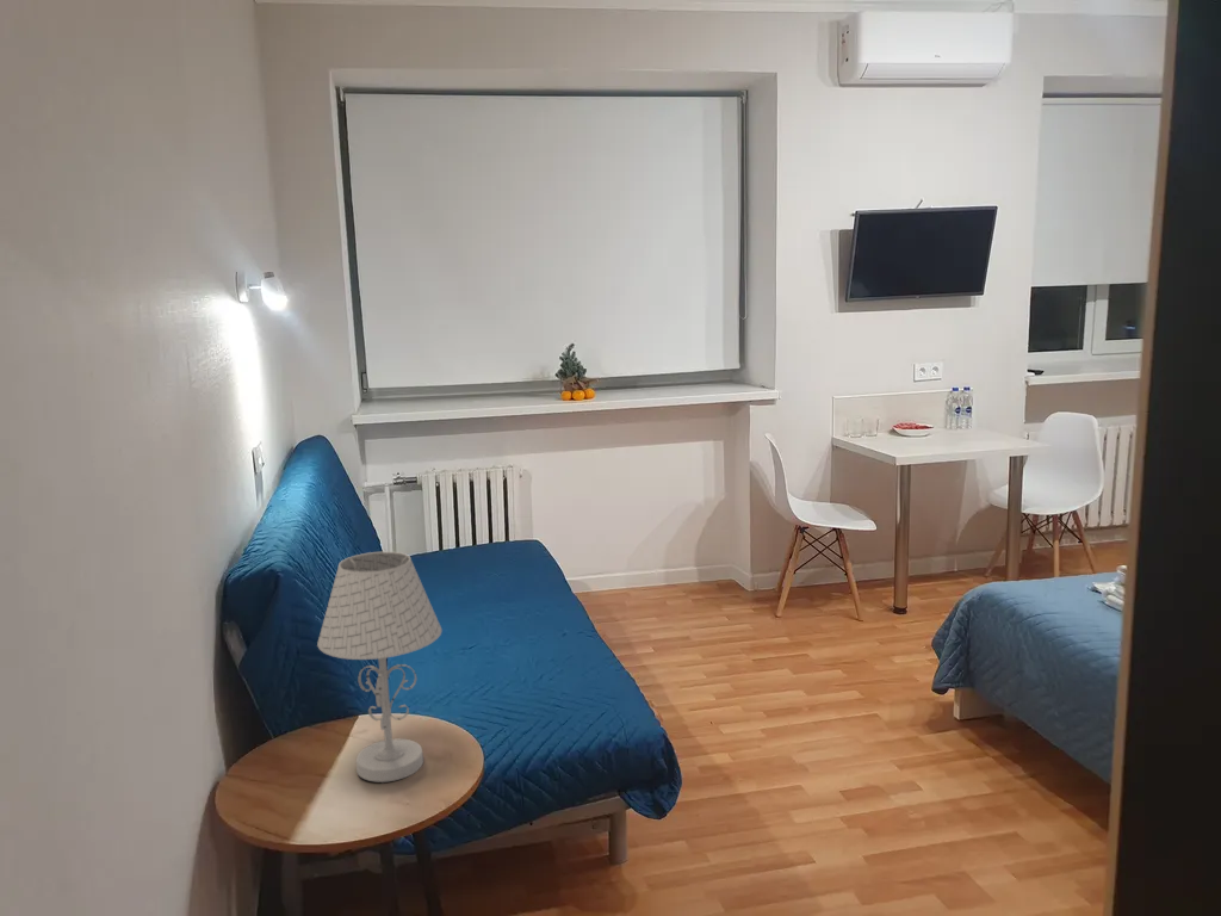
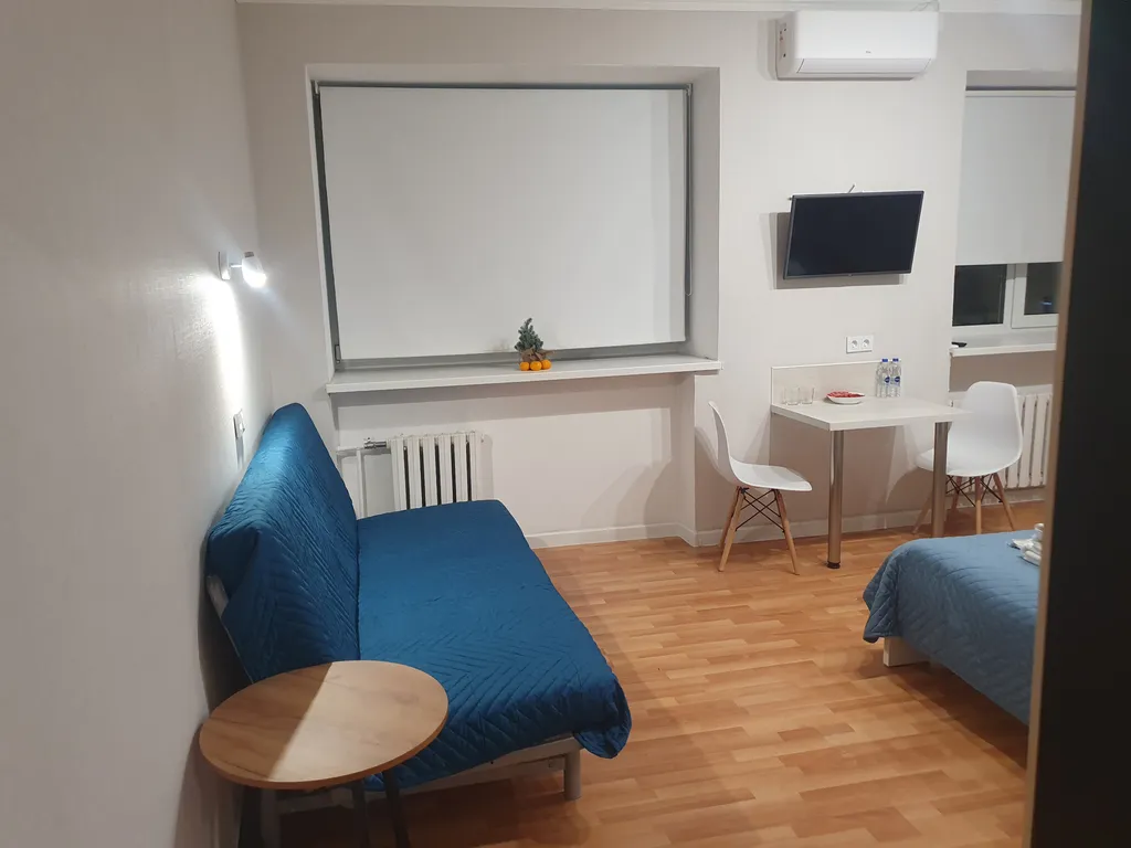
- table lamp (383, 664)
